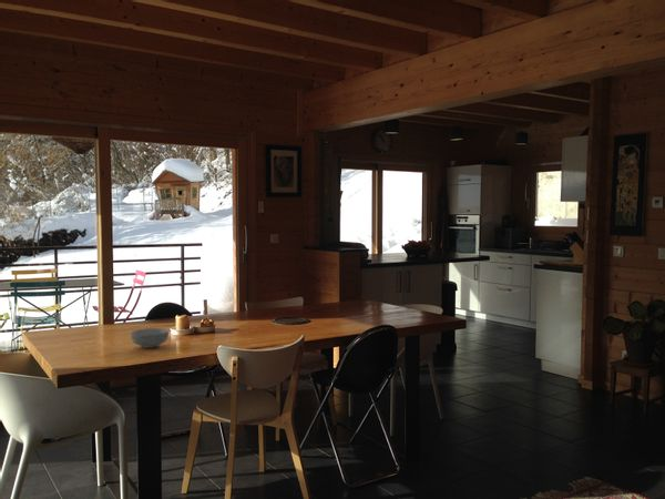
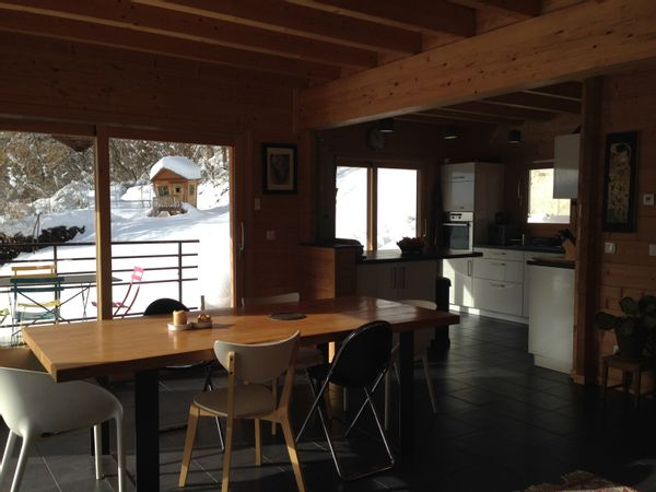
- cereal bowl (150, 338)
